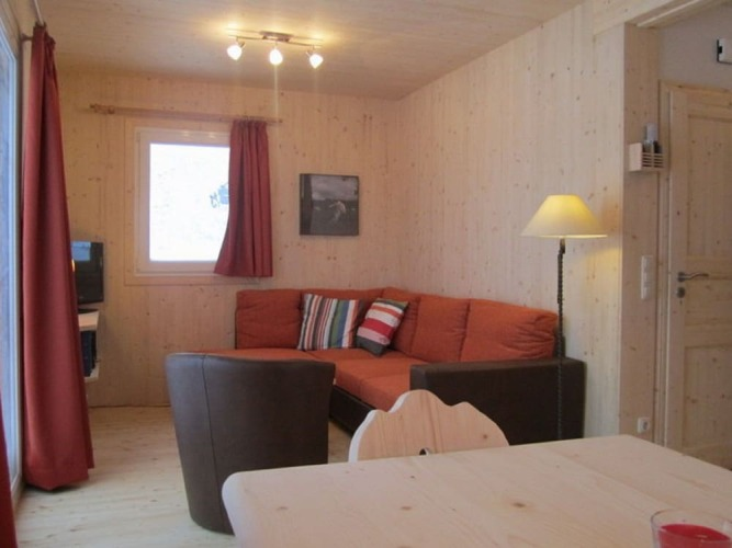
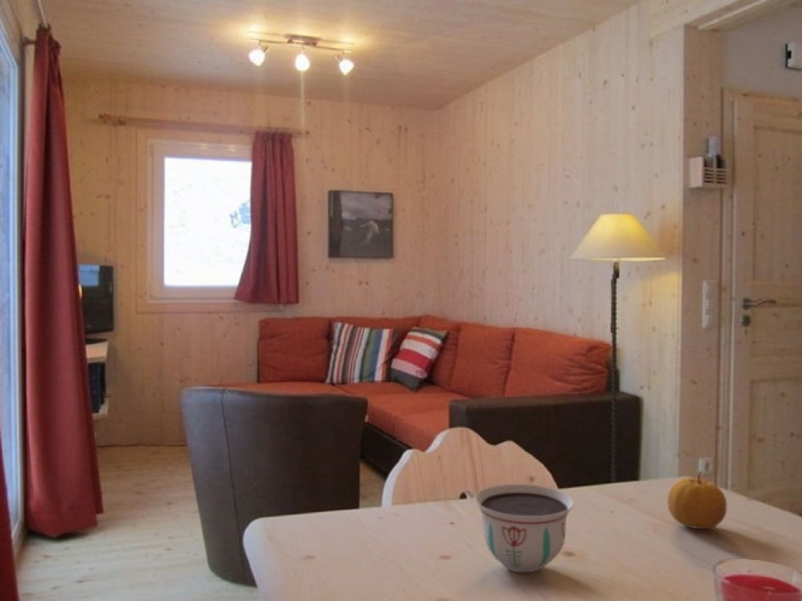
+ bowl (523, 531)
+ fruit (696, 498)
